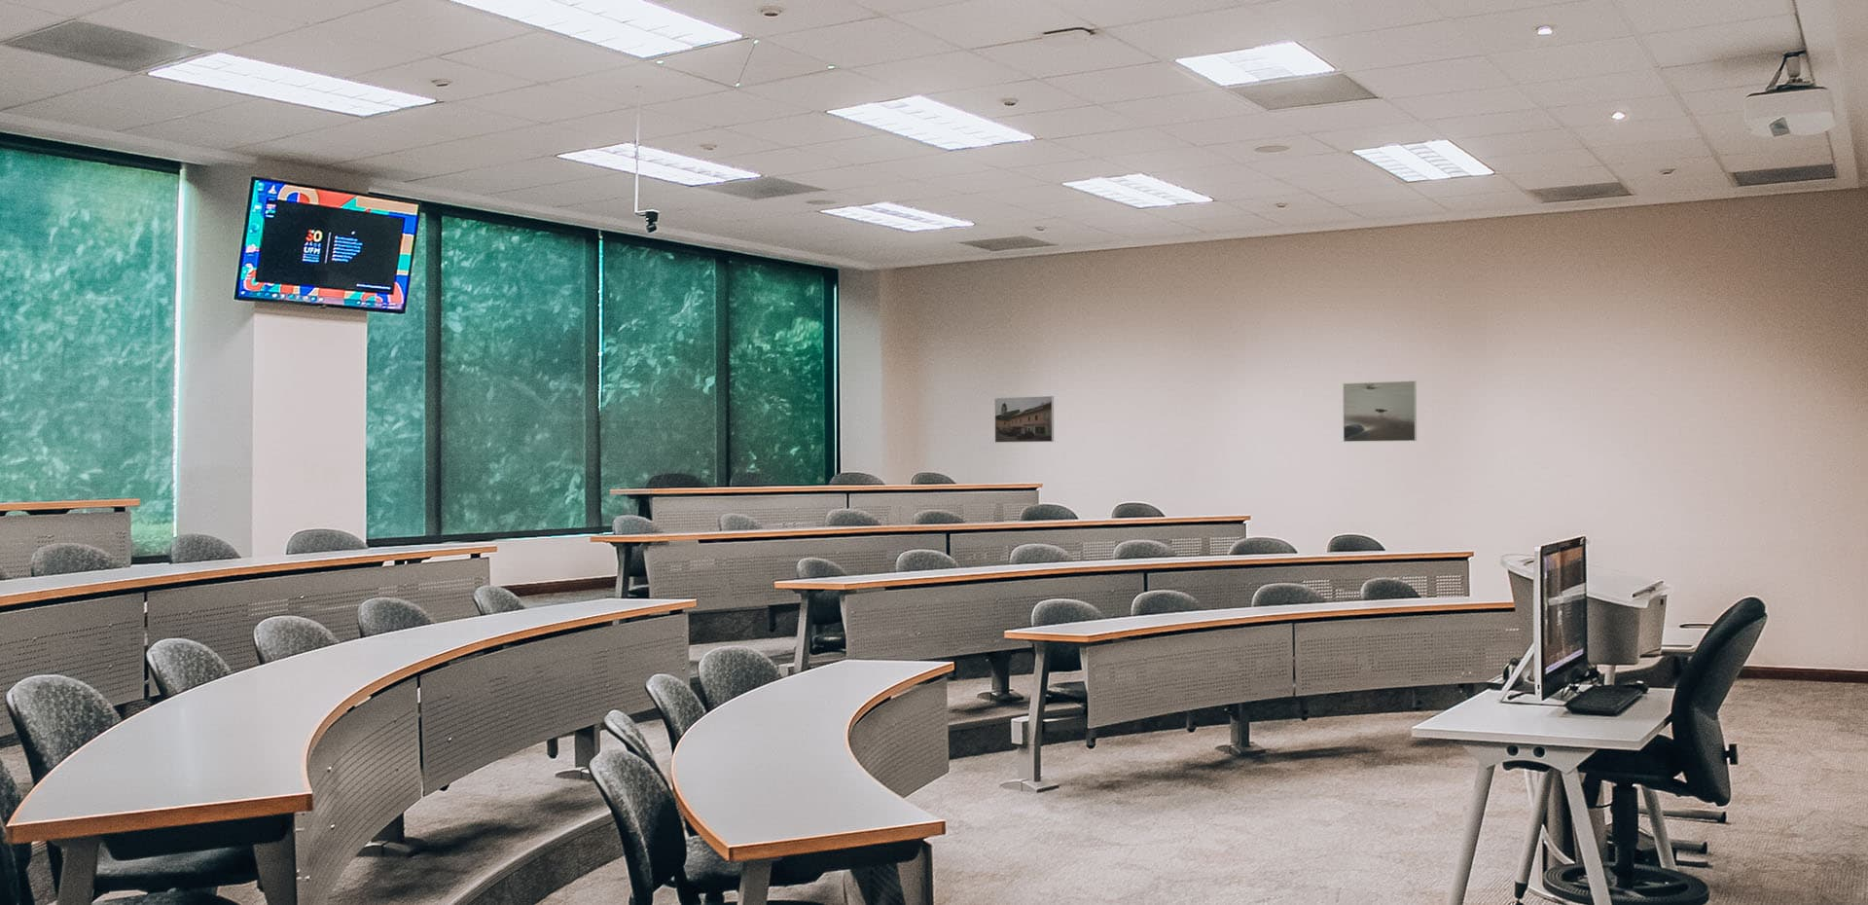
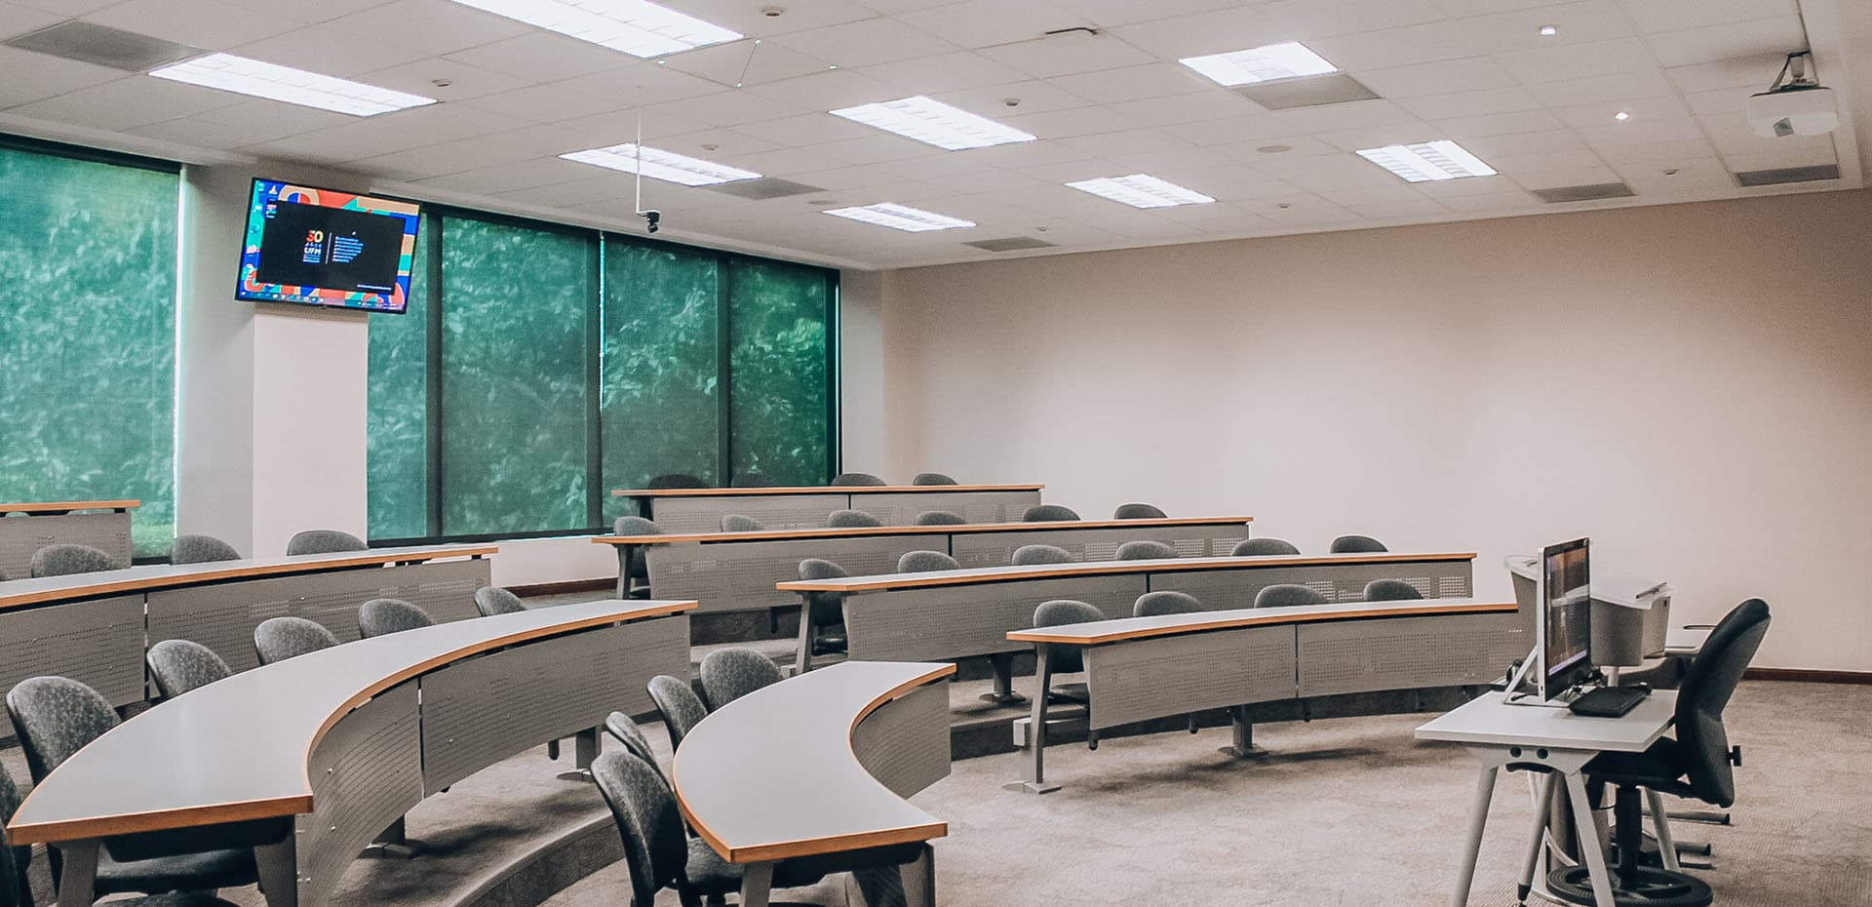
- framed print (1378, 412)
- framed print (1023, 419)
